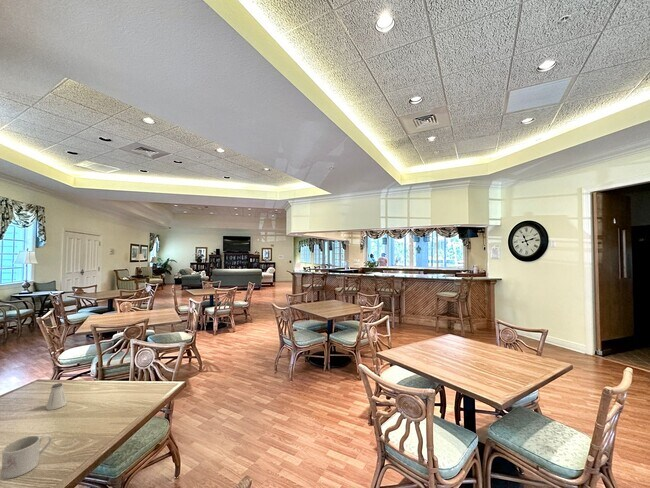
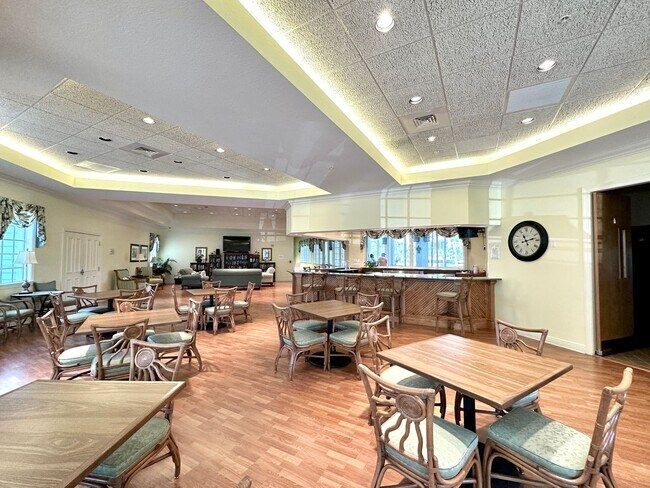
- saltshaker (56, 395)
- mug (28, 453)
